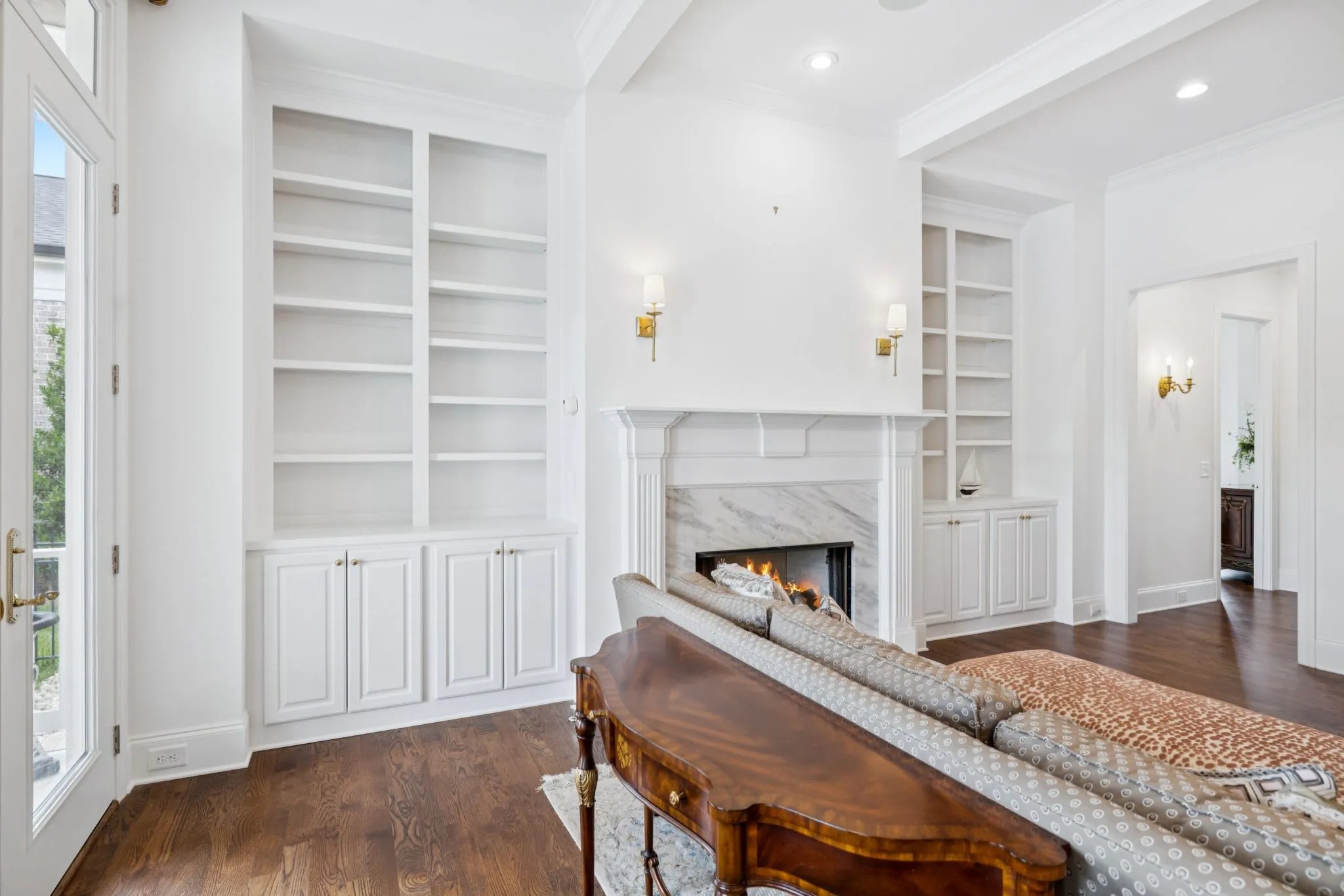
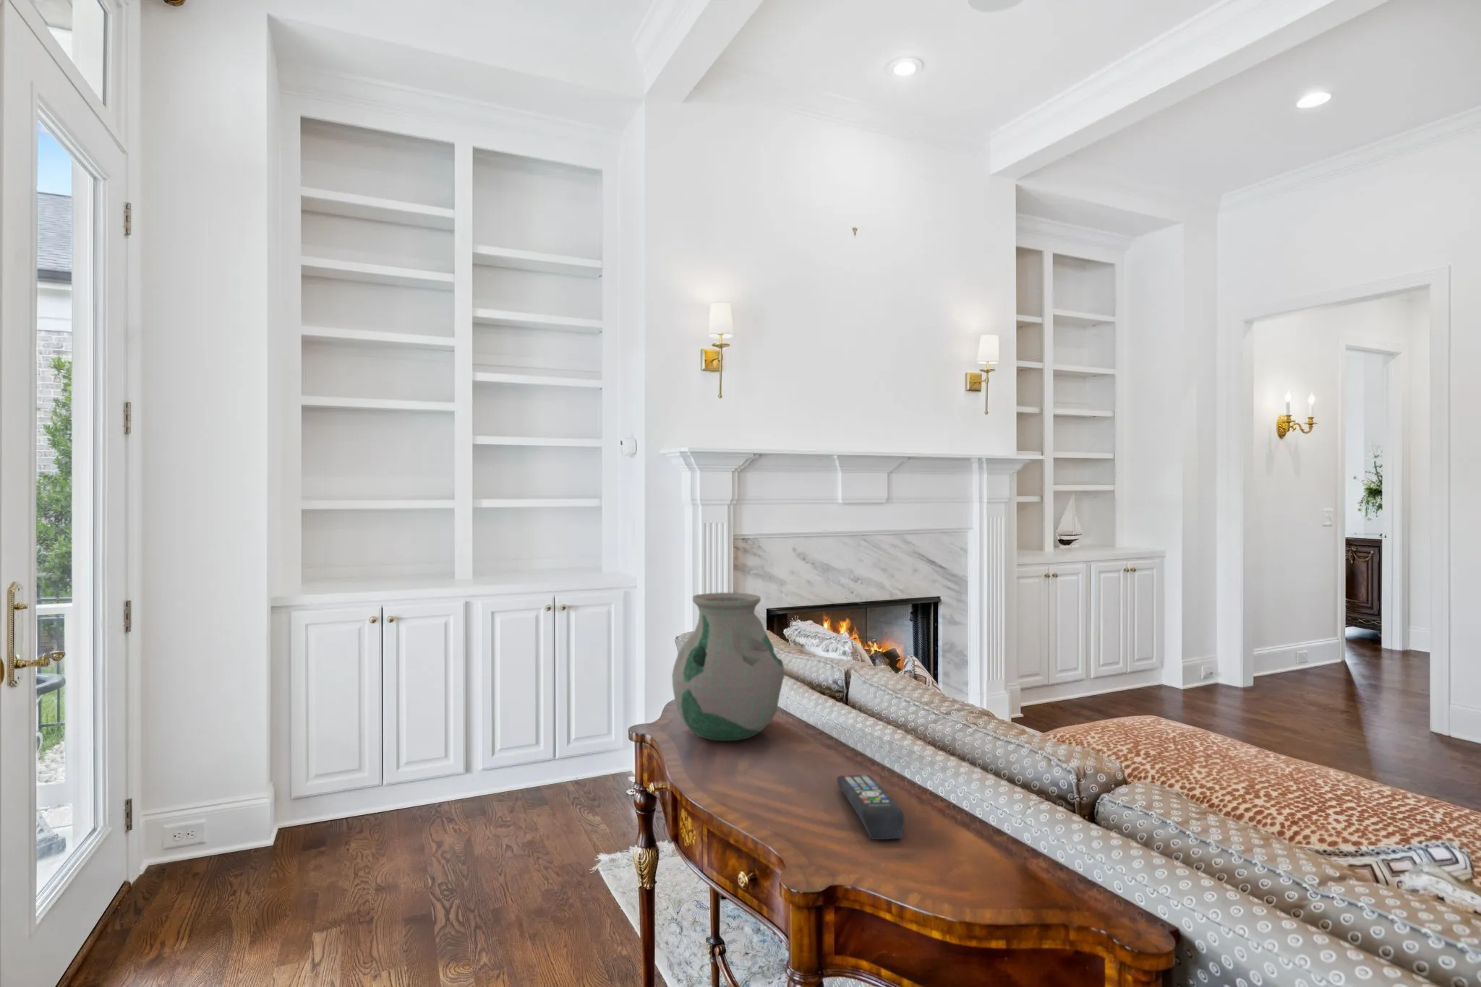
+ vase (727, 664)
+ remote control (868, 800)
